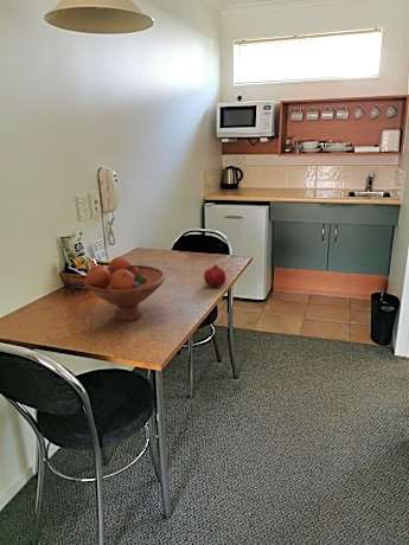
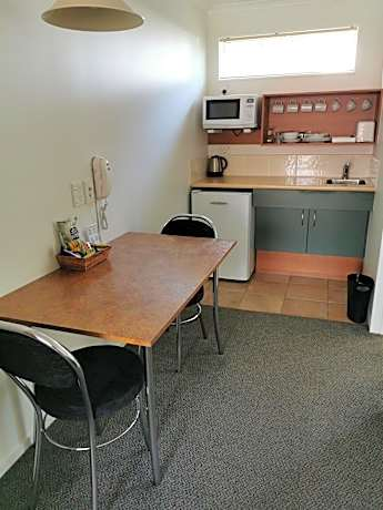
- fruit bowl (126, 289)
- fruit (215, 275)
